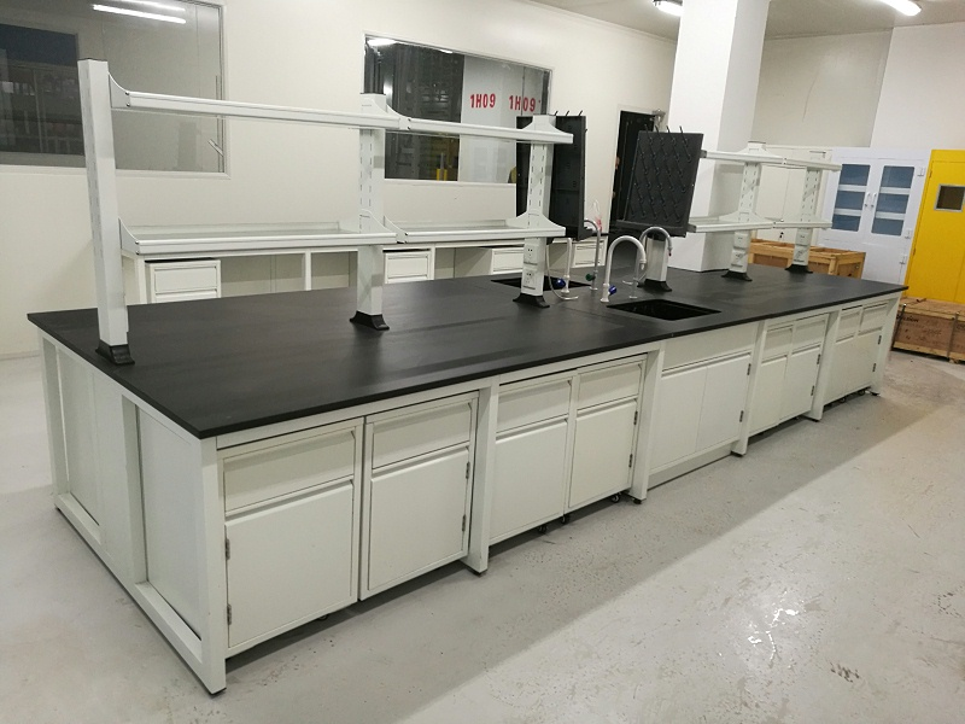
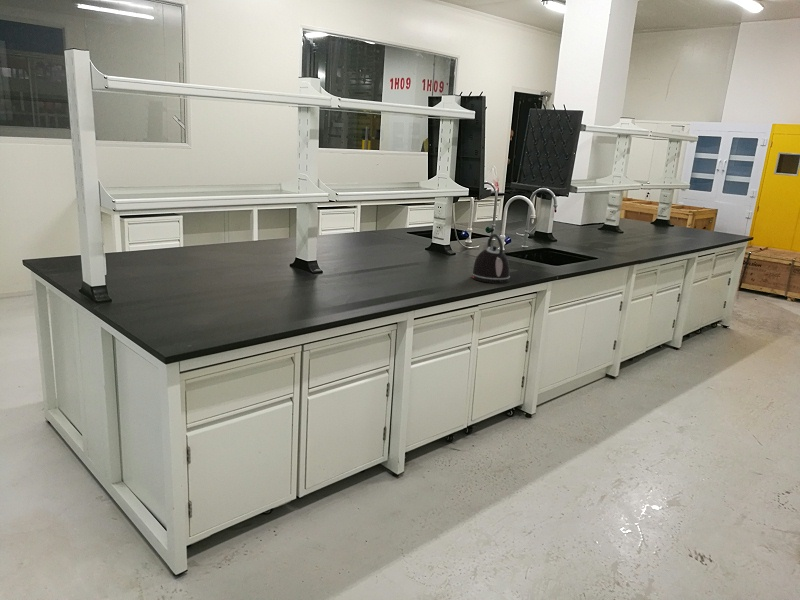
+ kettle (492, 256)
